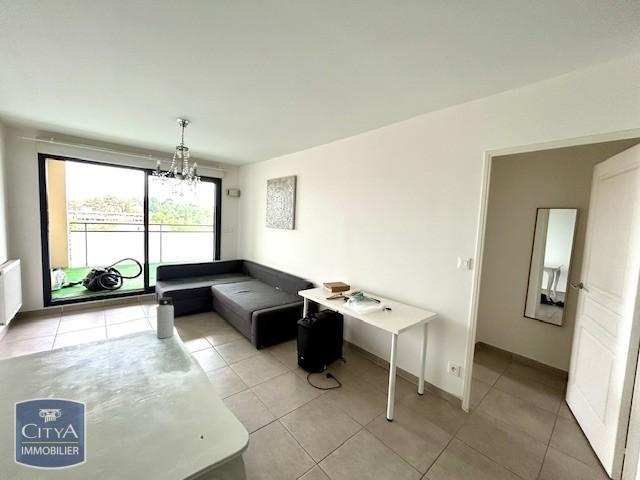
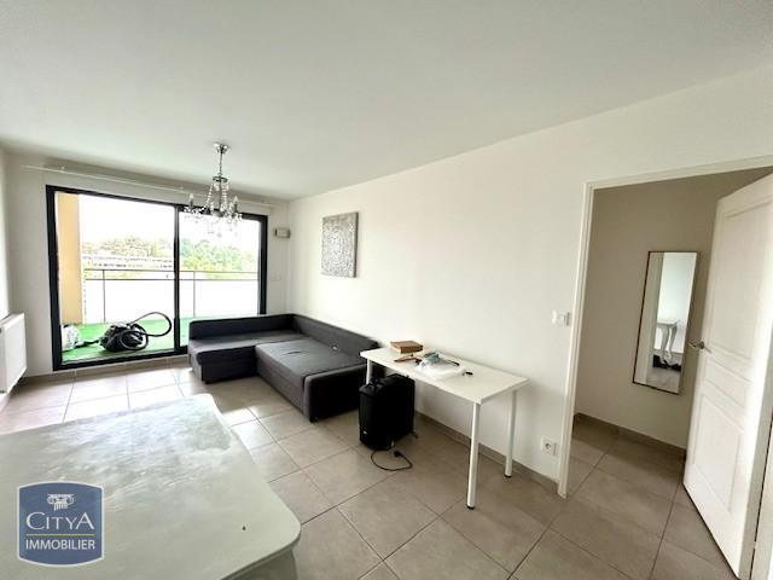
- water bottle (165, 316)
